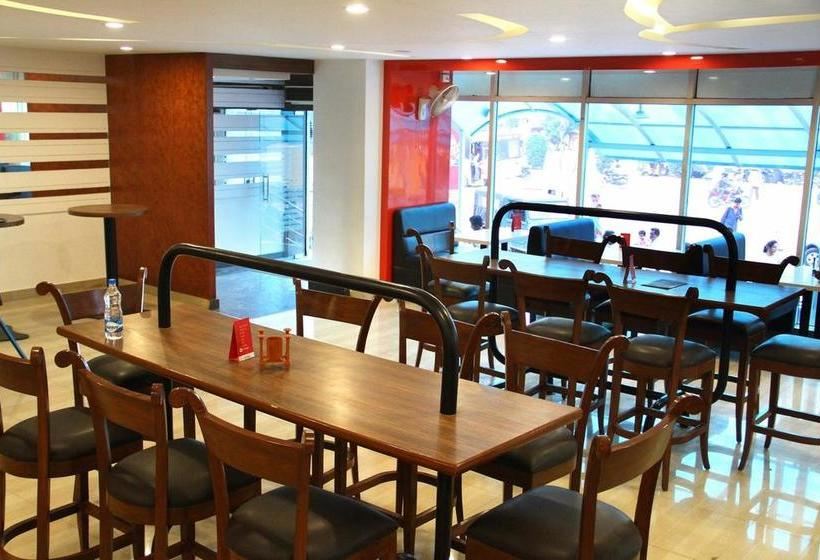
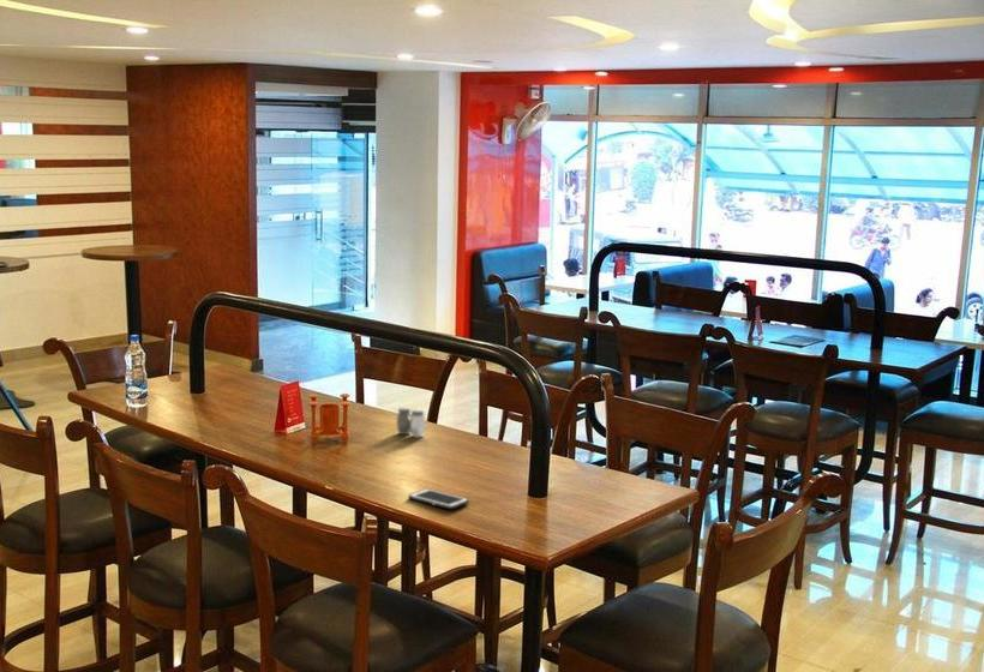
+ cell phone (438, 498)
+ salt and pepper shaker (410, 421)
